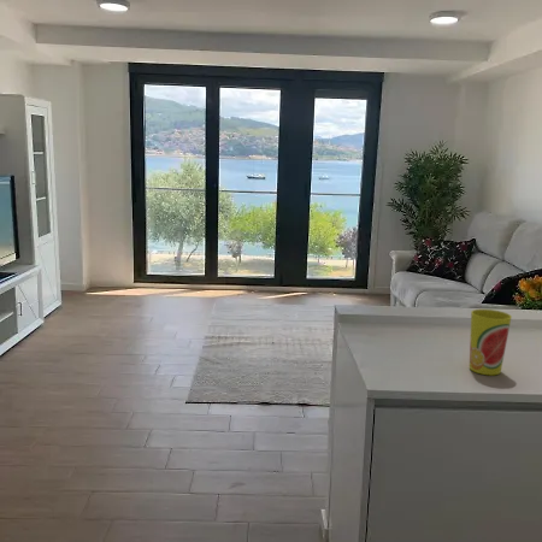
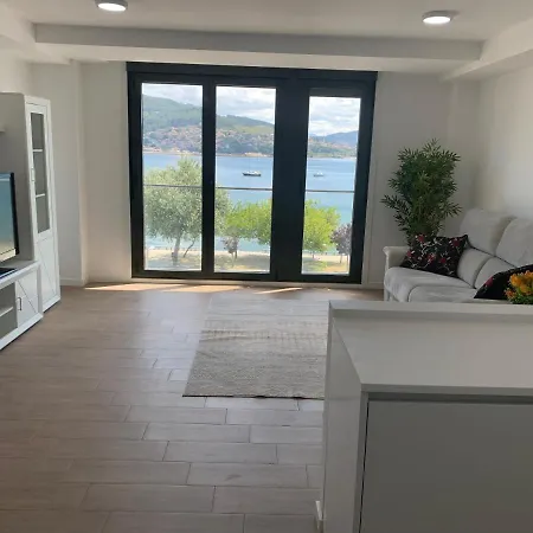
- cup (488, 342)
